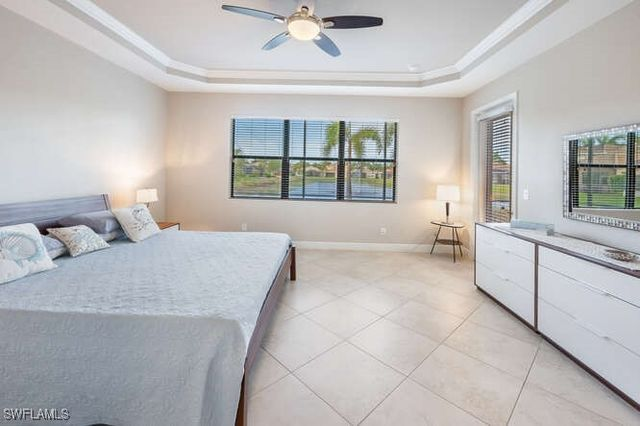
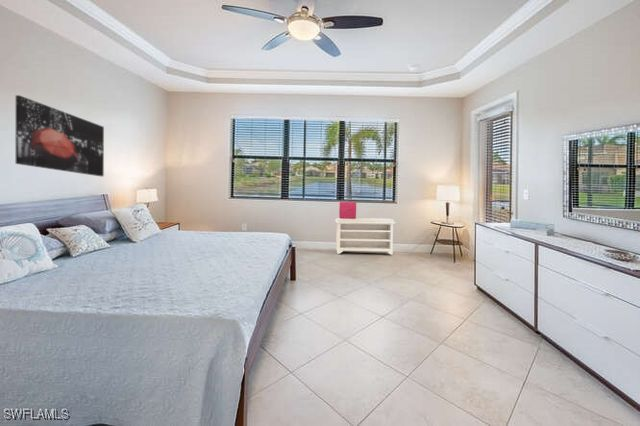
+ bench (364, 235)
+ storage bin (347, 210)
+ wall art (66, 142)
